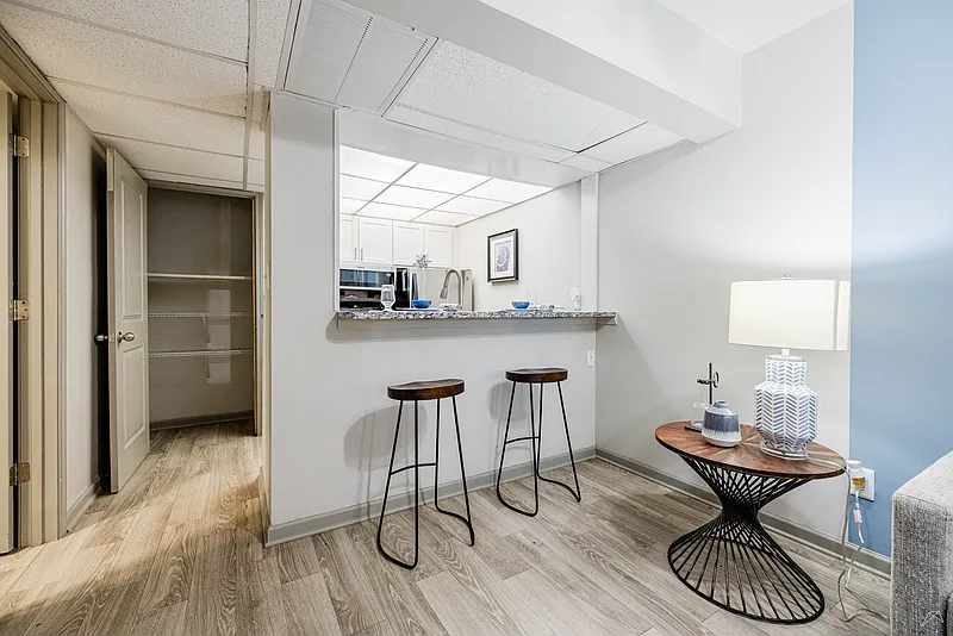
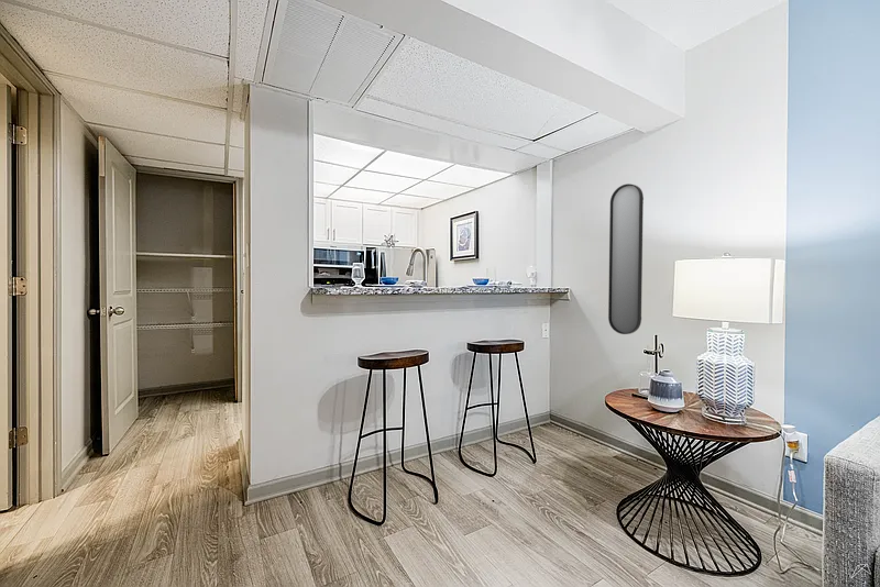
+ home mirror (625, 259)
